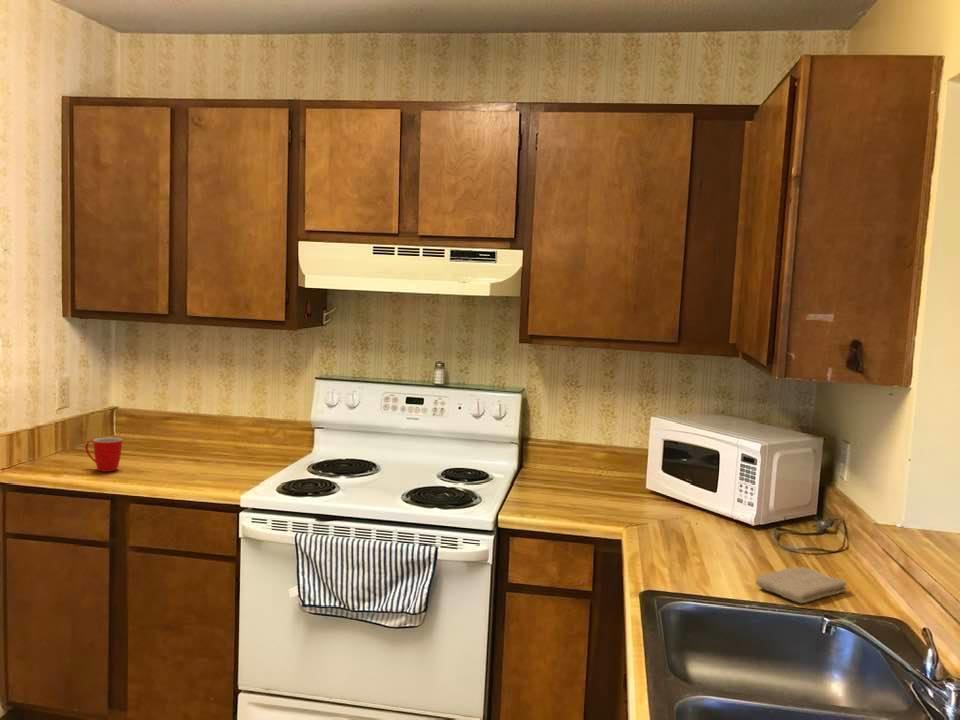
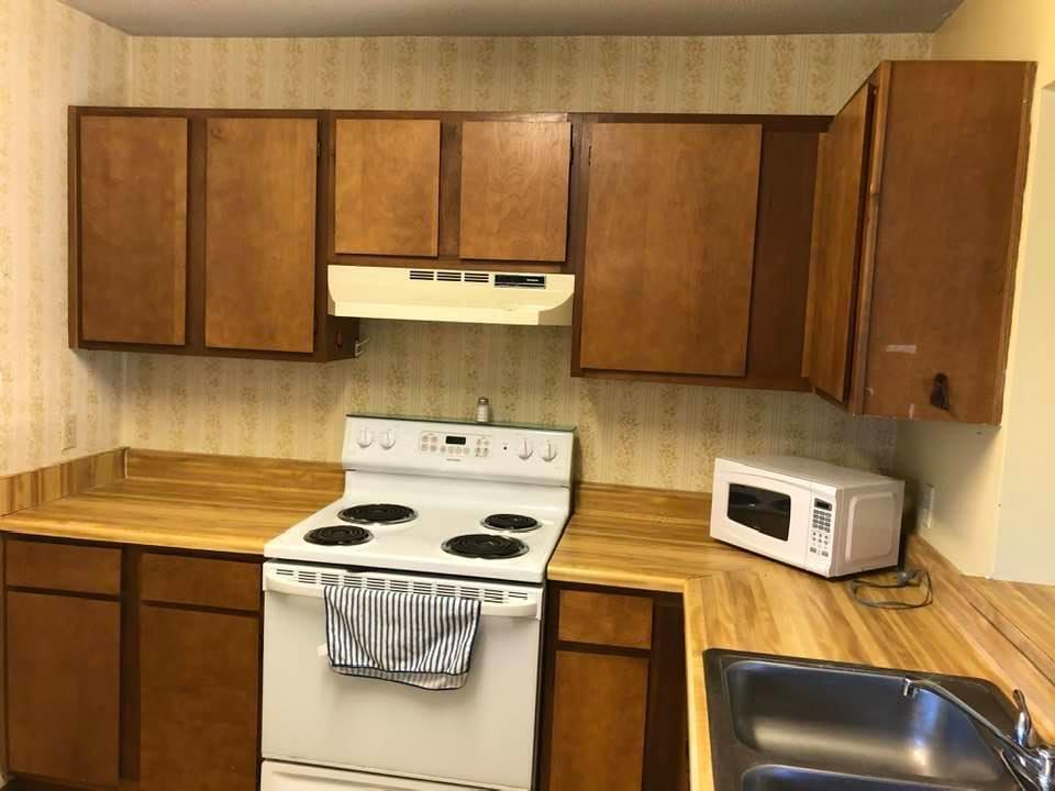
- washcloth (802, 583)
- mug (102, 454)
